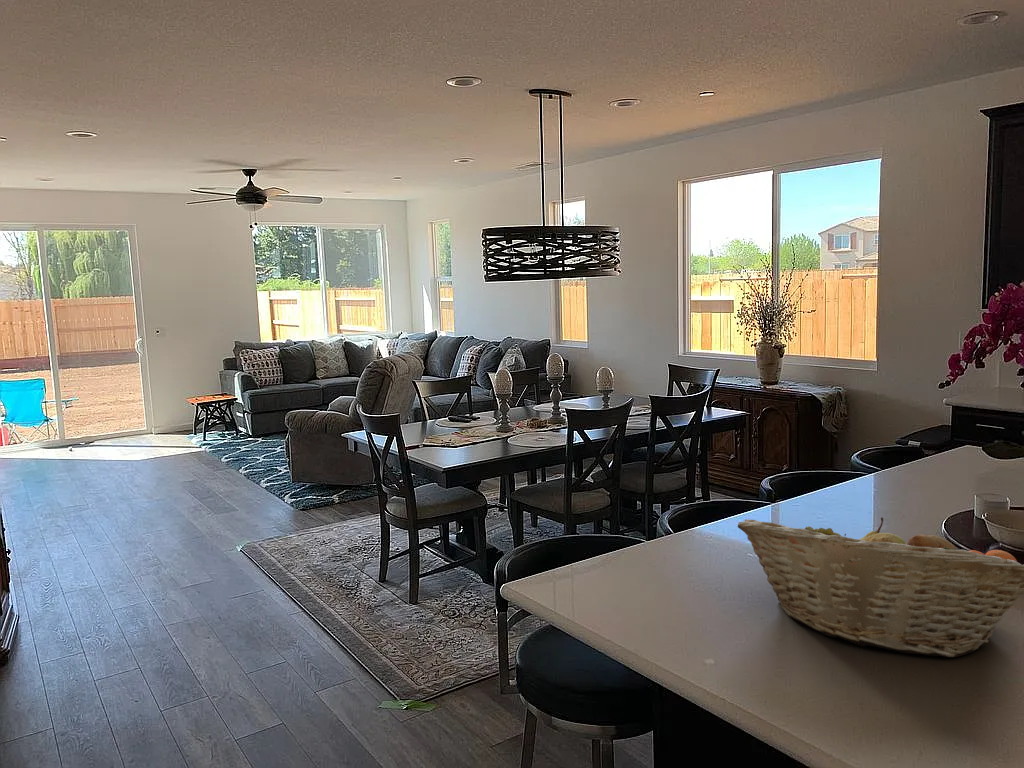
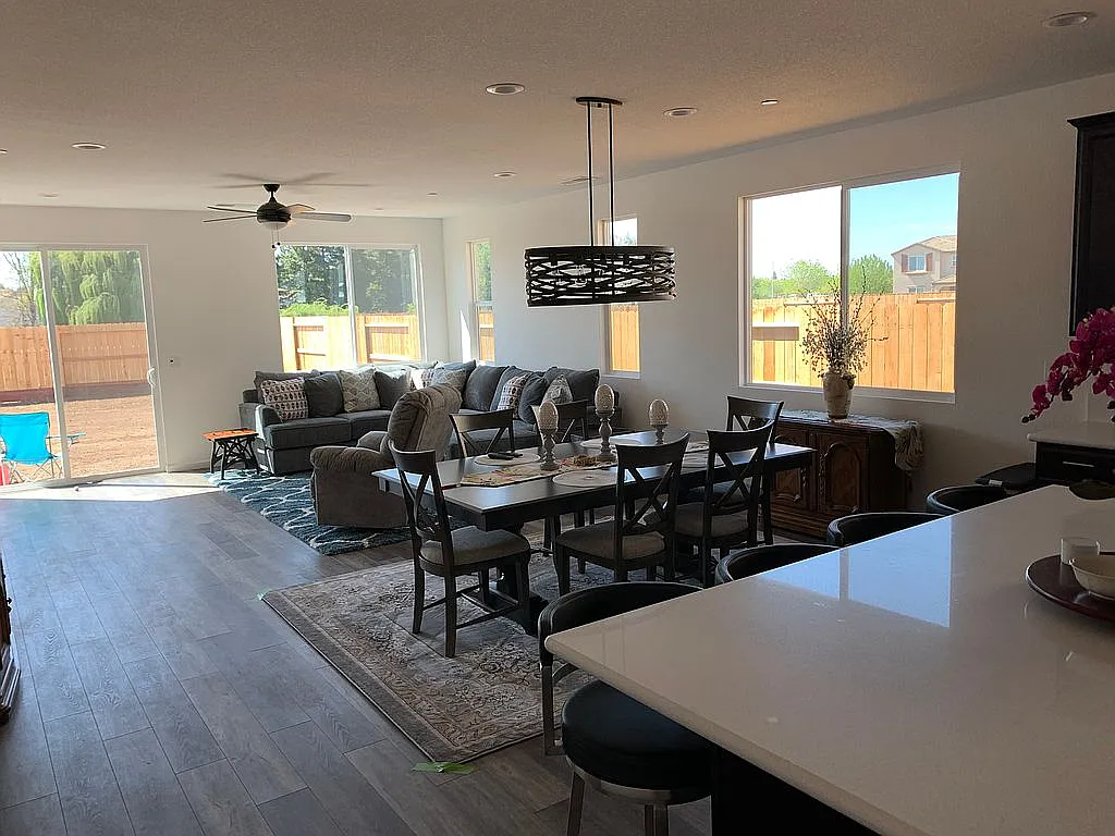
- fruit basket (875, 568)
